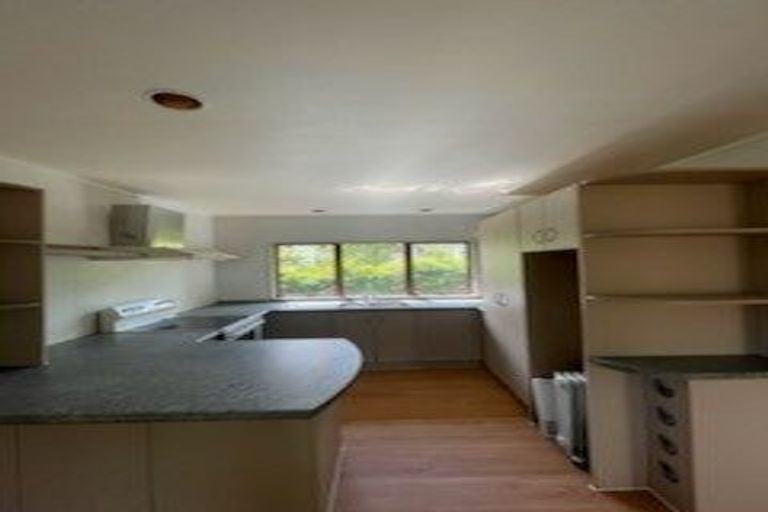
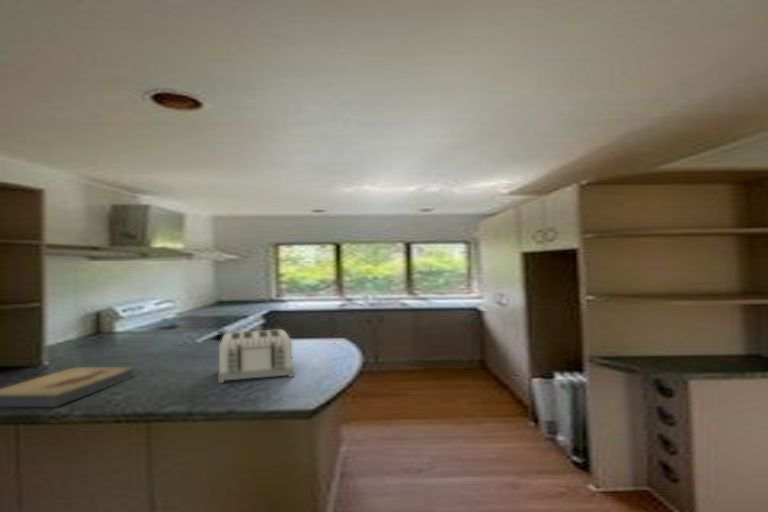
+ toaster (256, 354)
+ fish fossil (66, 384)
